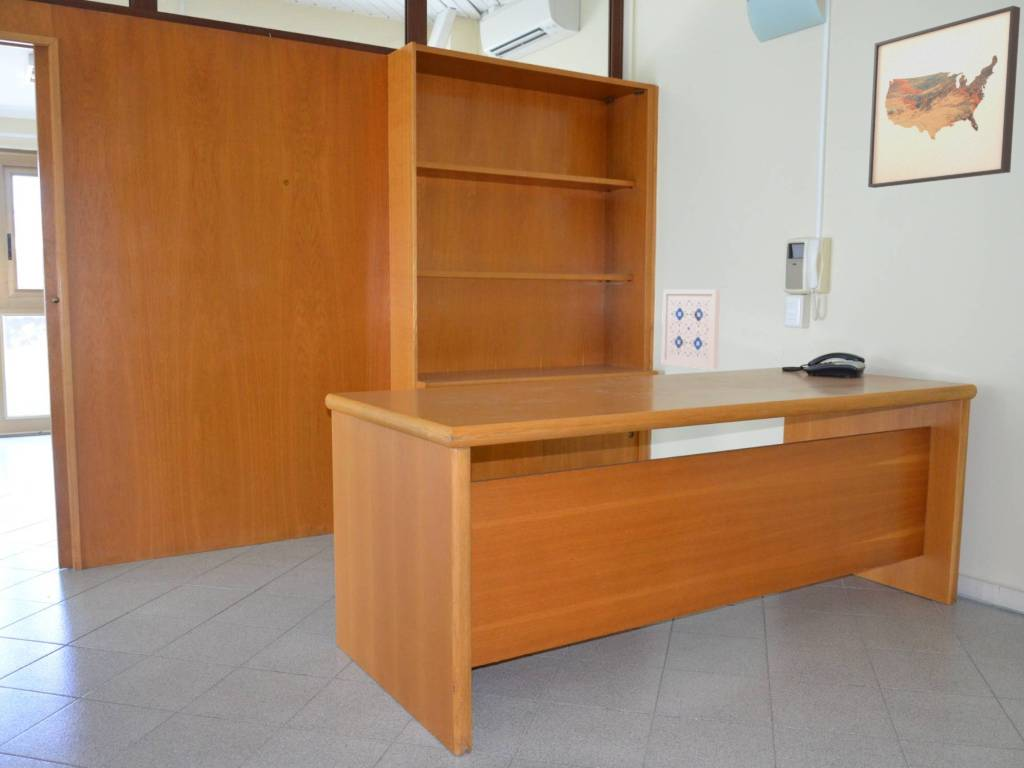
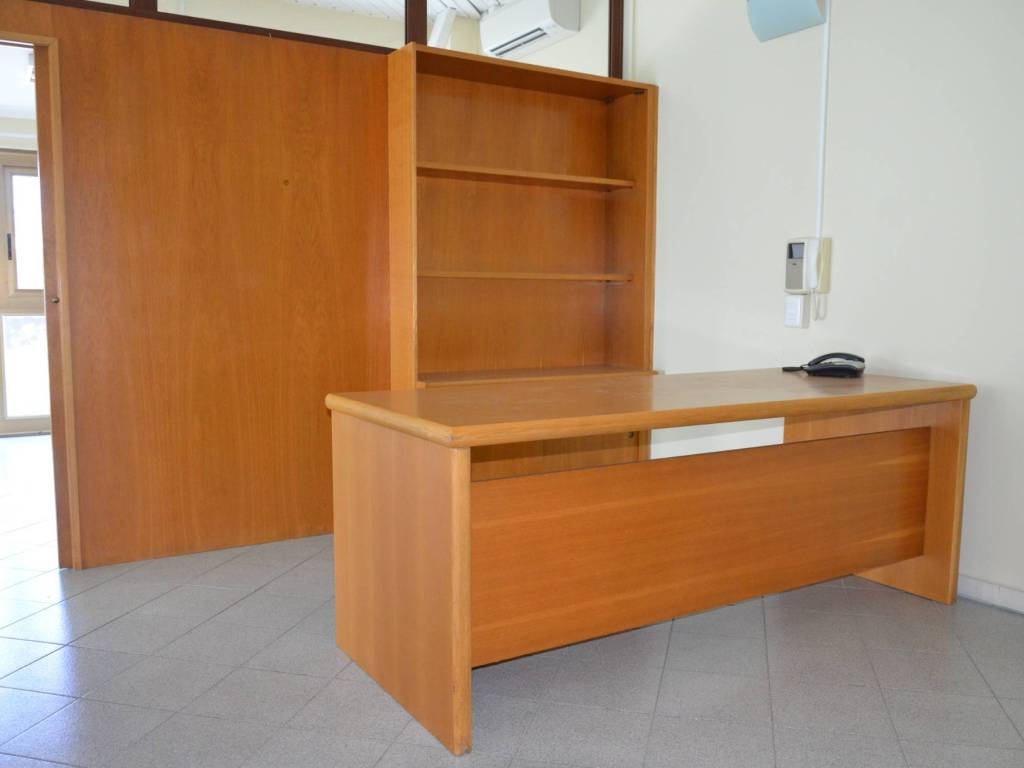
- wall art (689, 328)
- wall art (938, 104)
